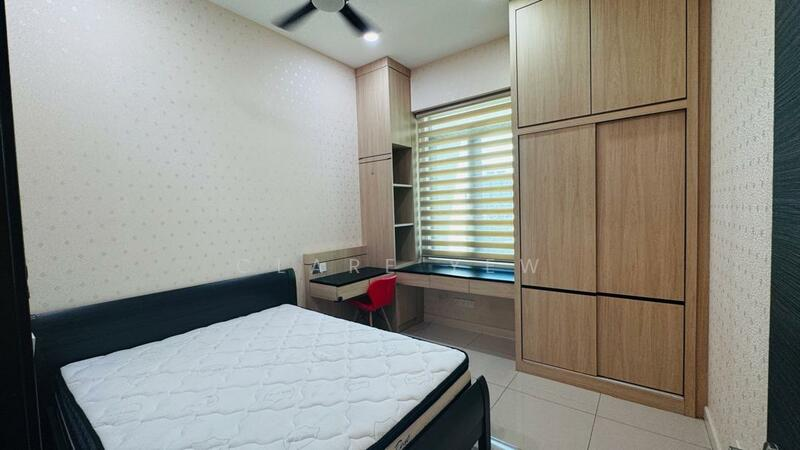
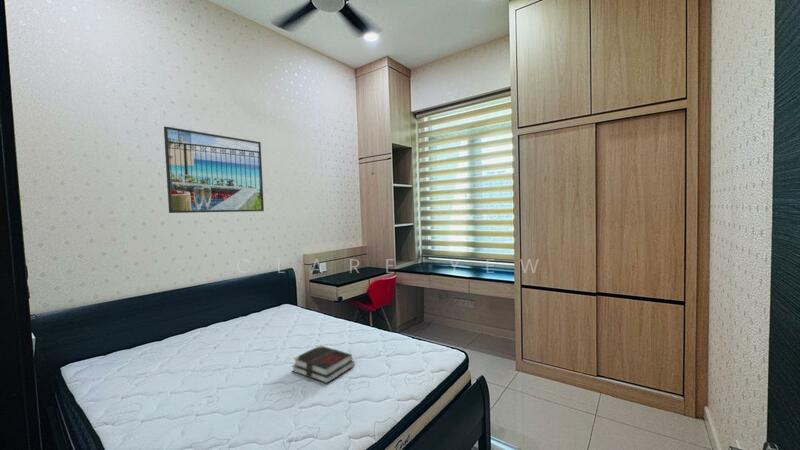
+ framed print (219, 173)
+ book (323, 362)
